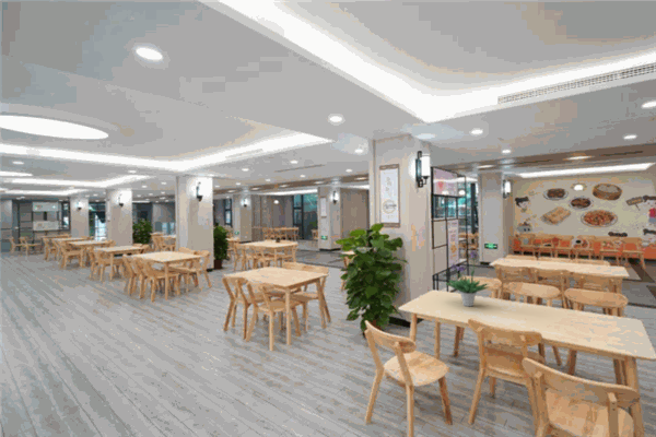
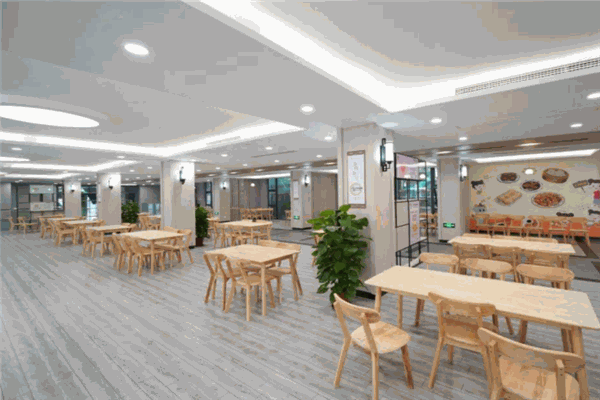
- potted plant (468, 279)
